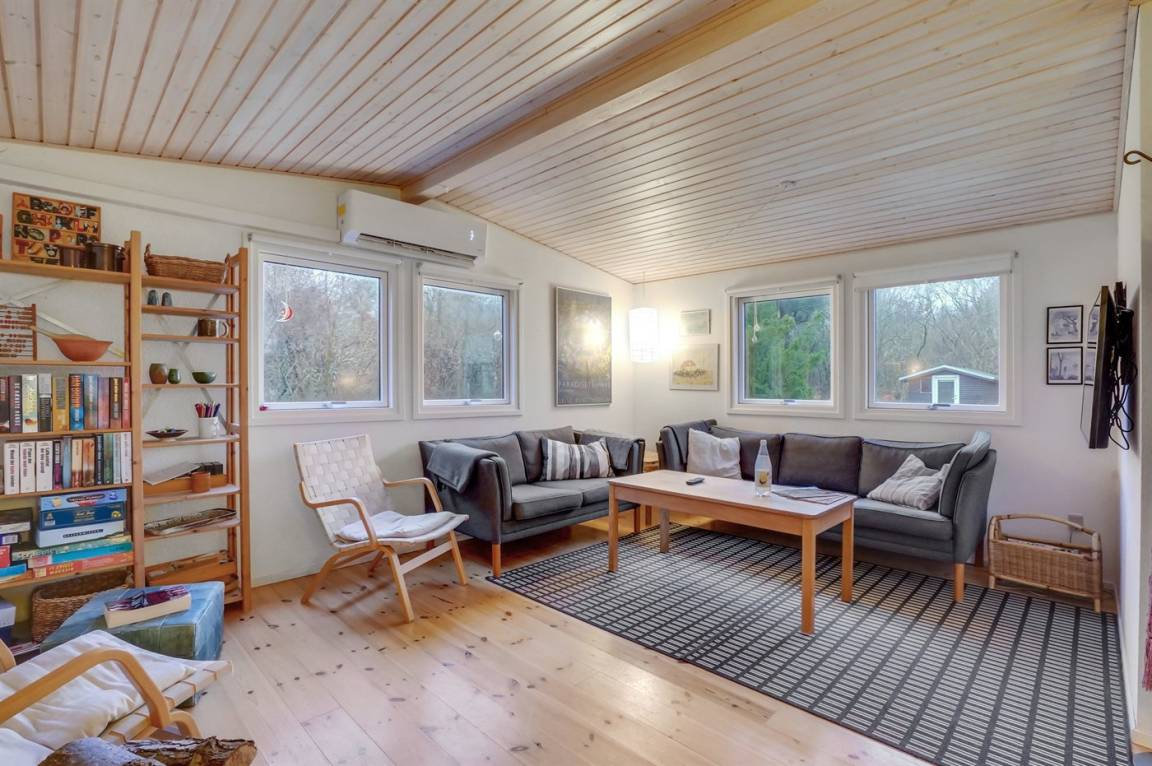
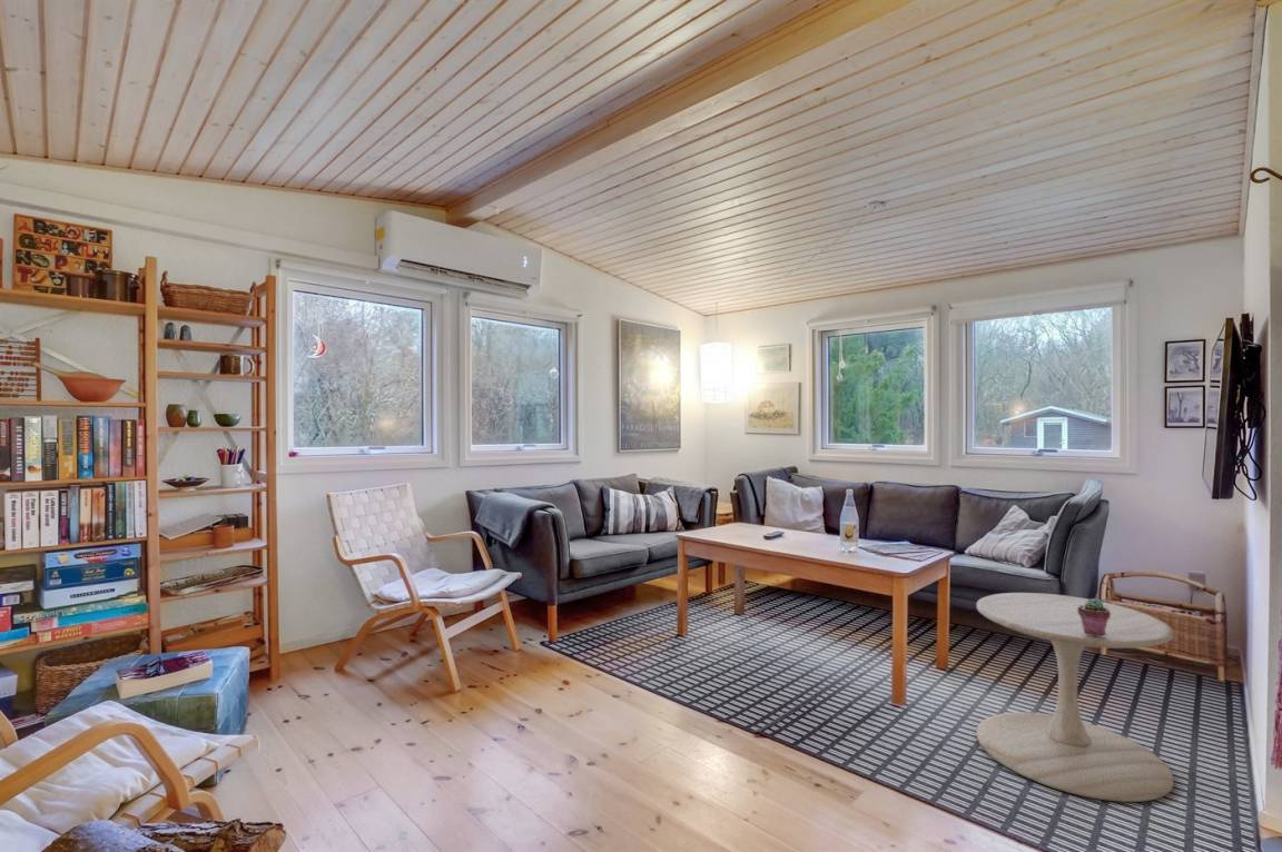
+ side table (1067, 683)
+ potted succulent (1094, 615)
